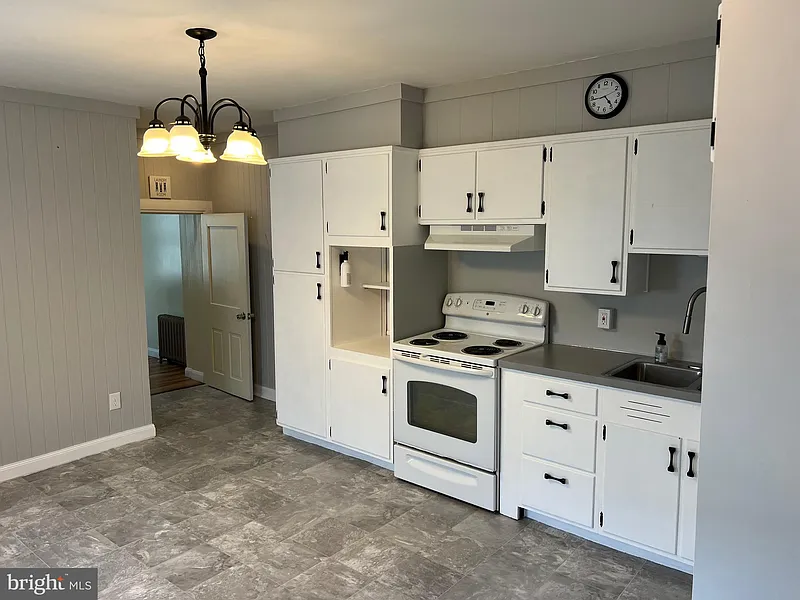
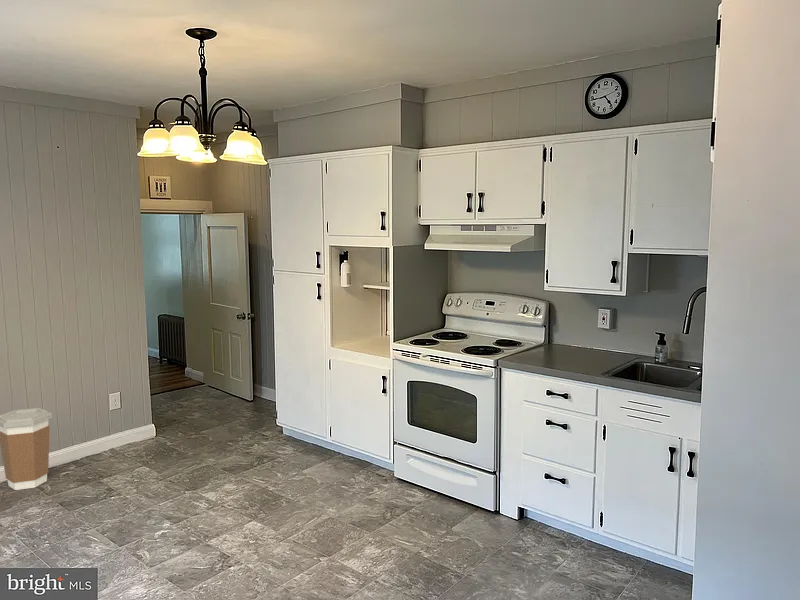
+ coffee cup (25, 448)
